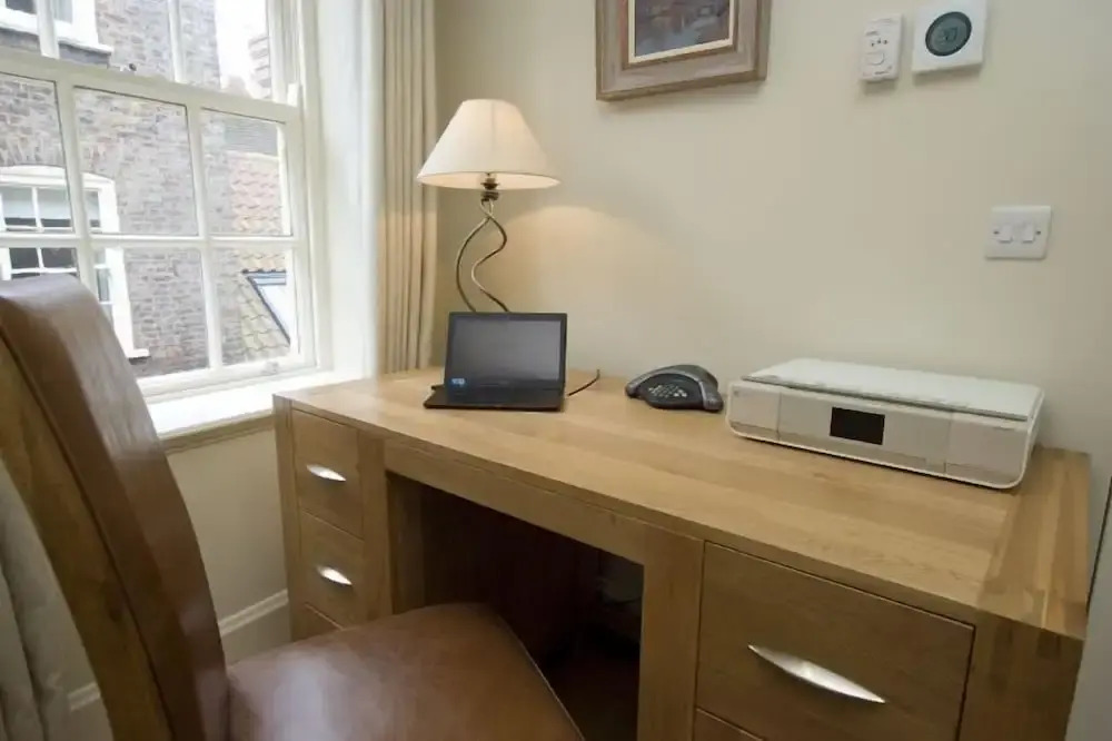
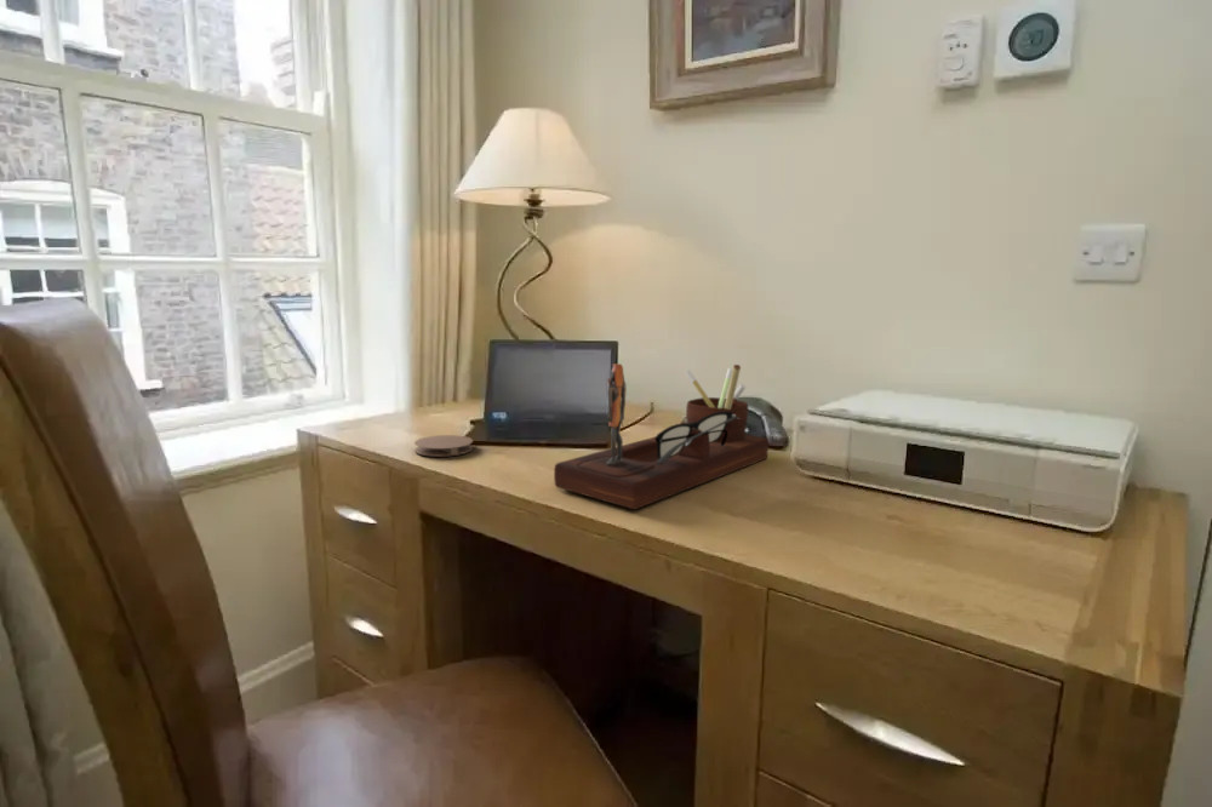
+ desk organizer (686, 413)
+ coaster (444, 445)
